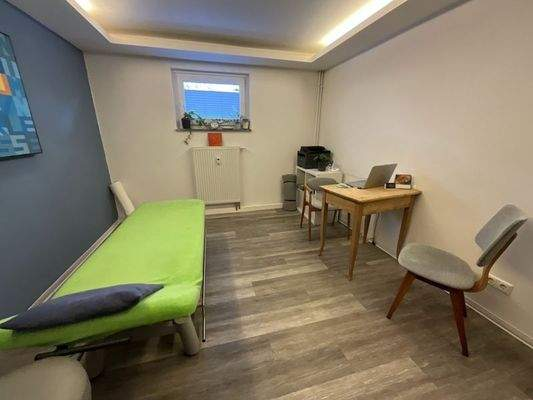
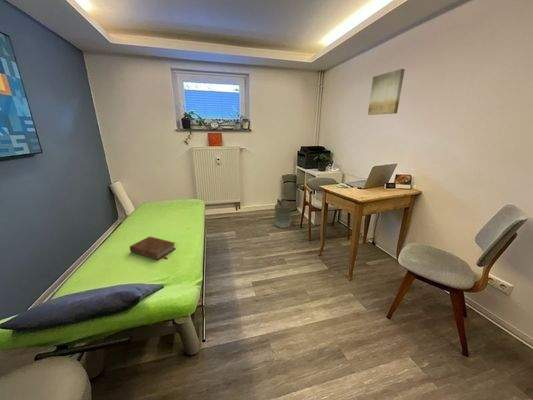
+ book (153, 247)
+ wall art (384, 94)
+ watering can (284, 209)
